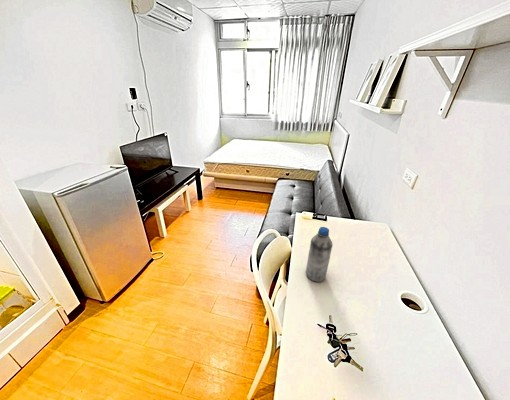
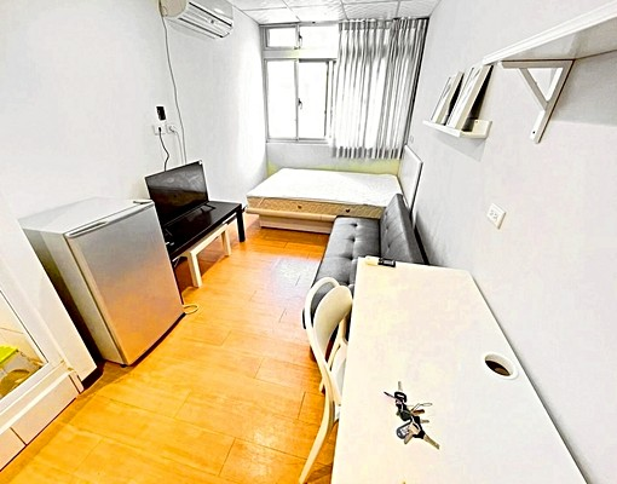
- water bottle (319, 253)
